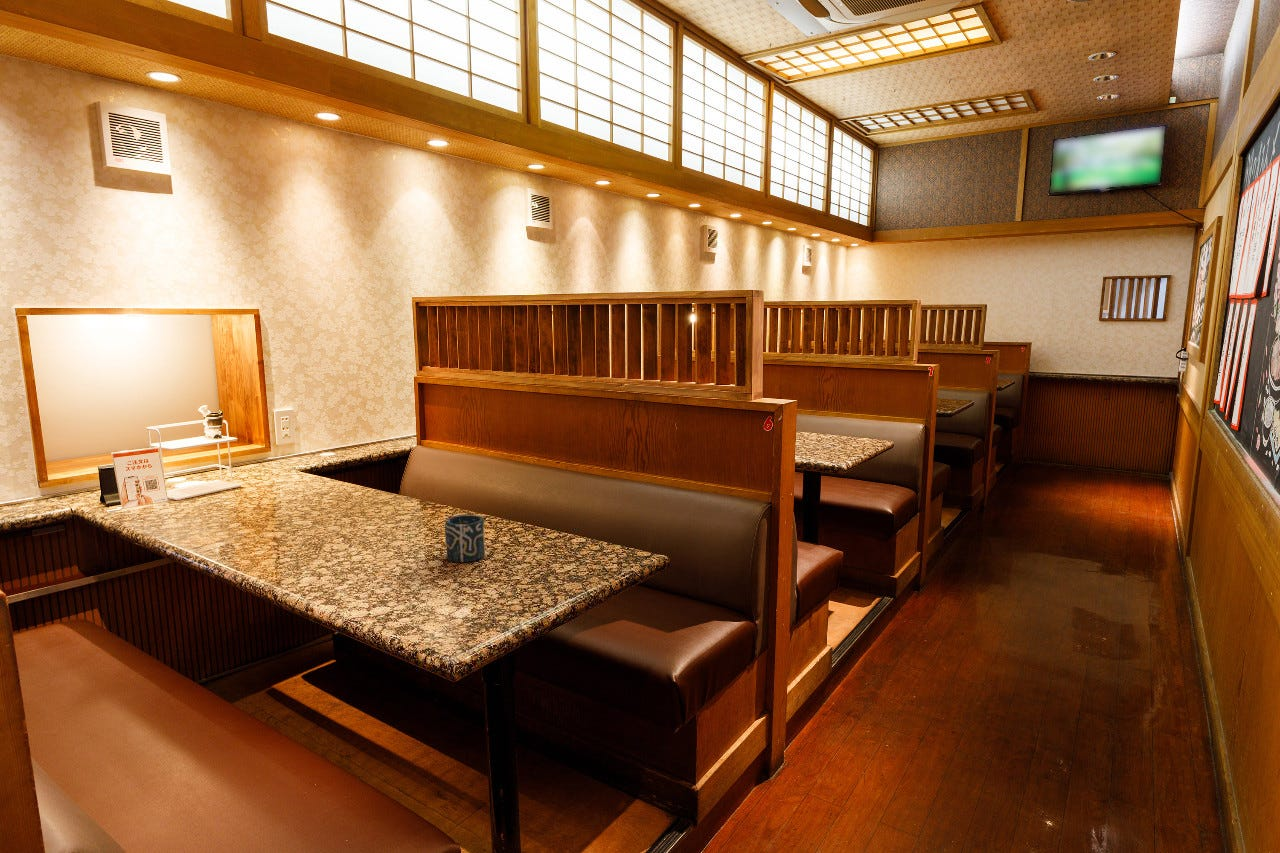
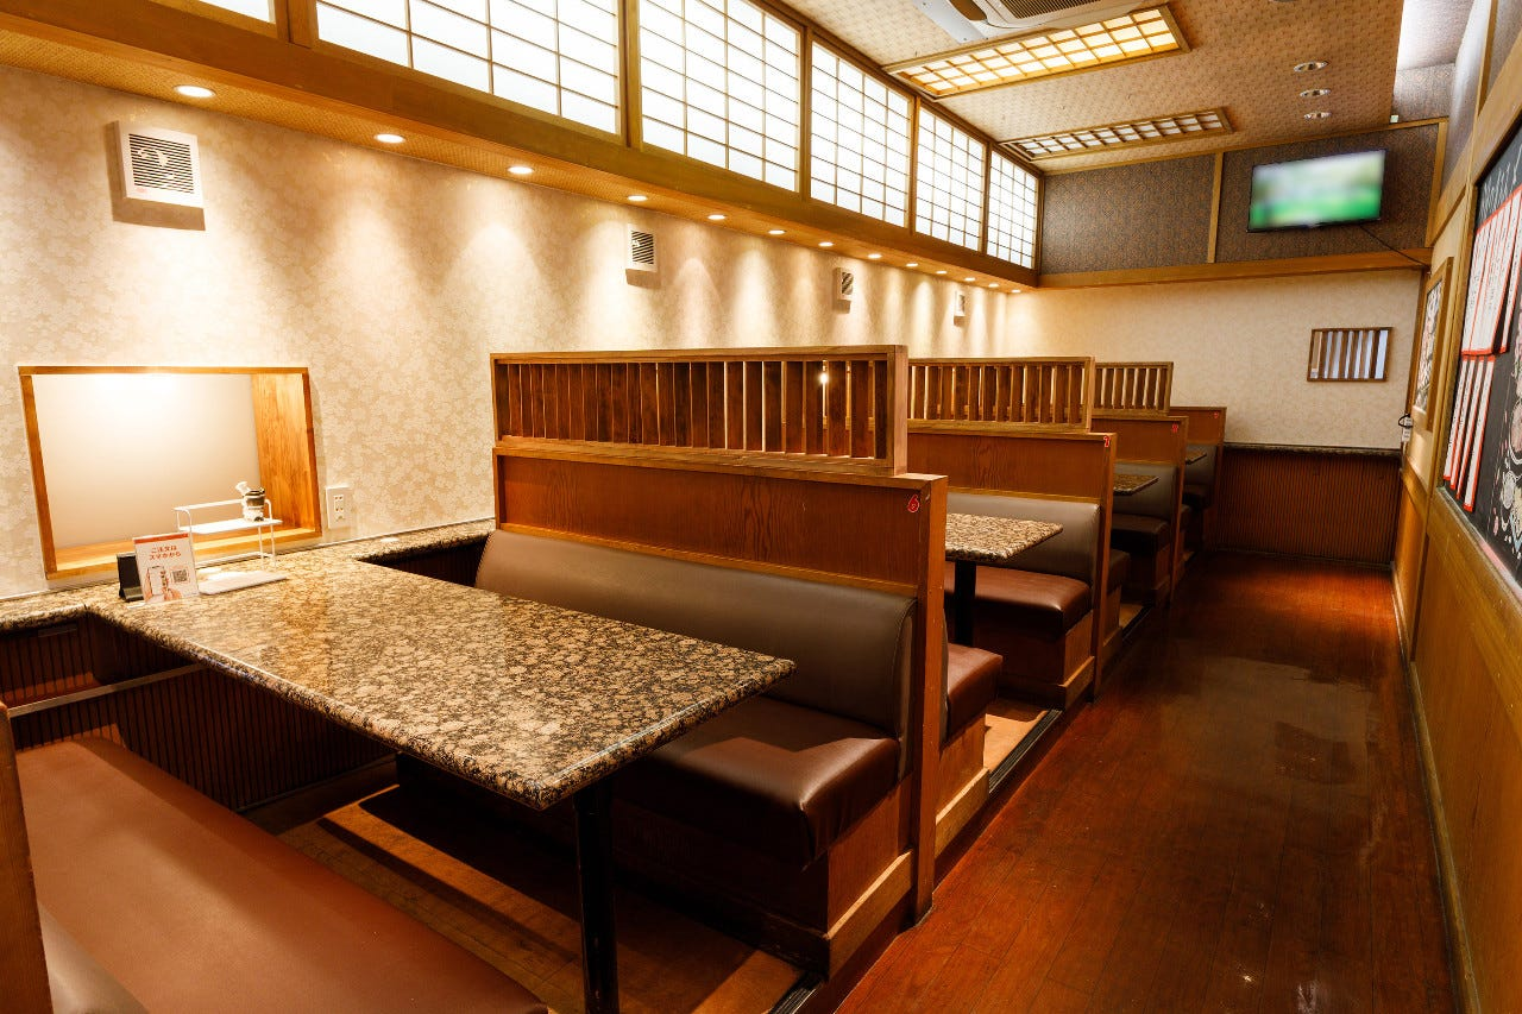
- cup (461, 536)
